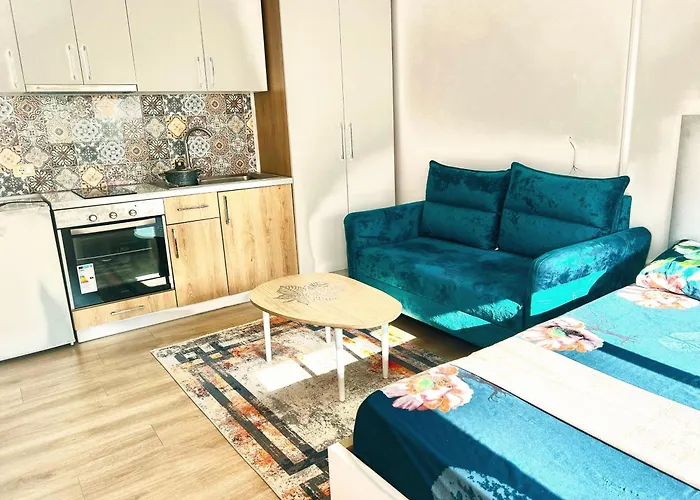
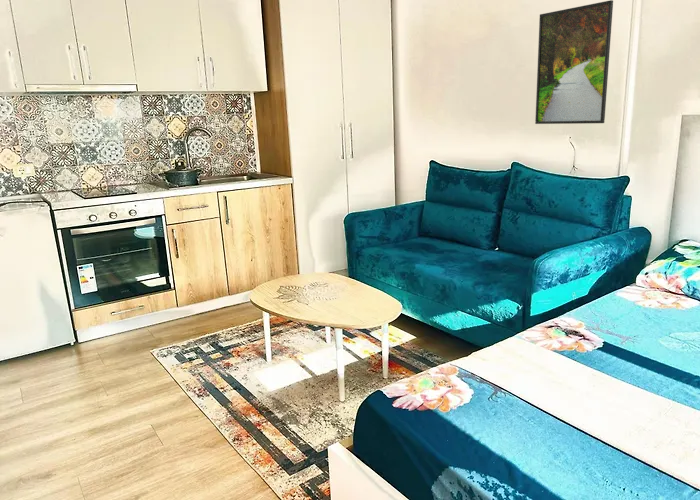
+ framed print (571, 67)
